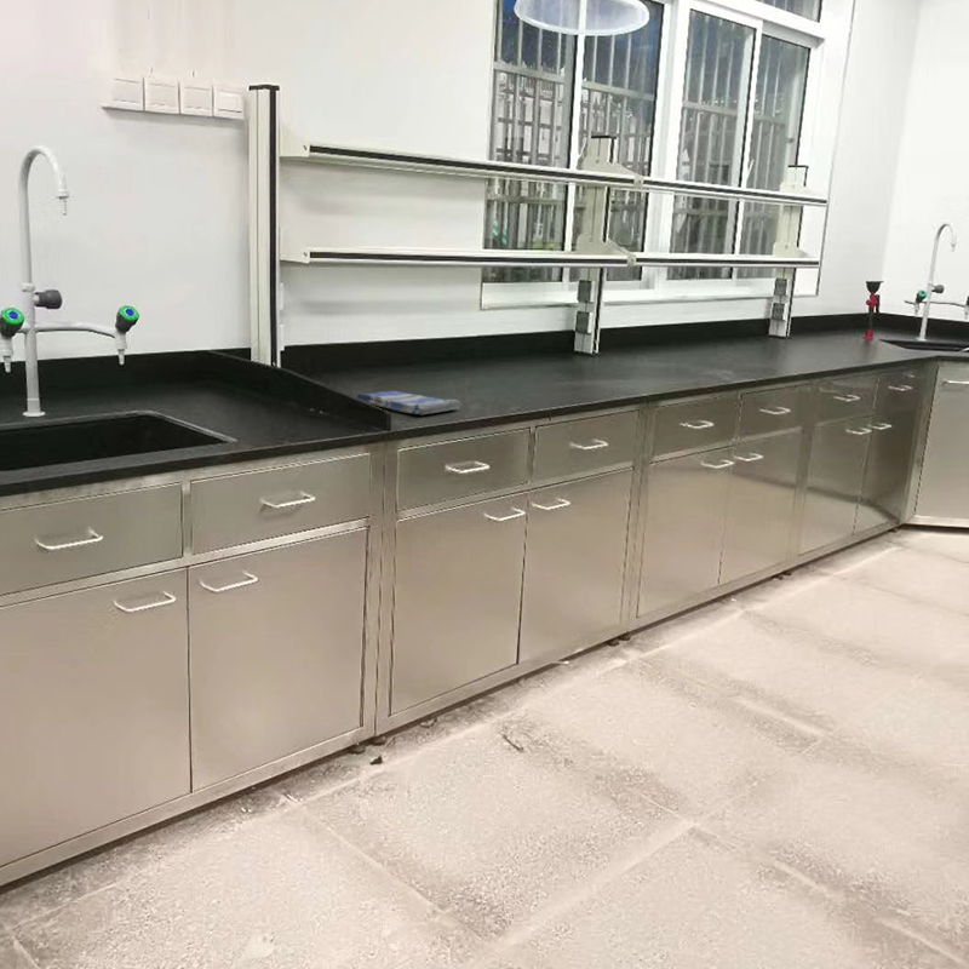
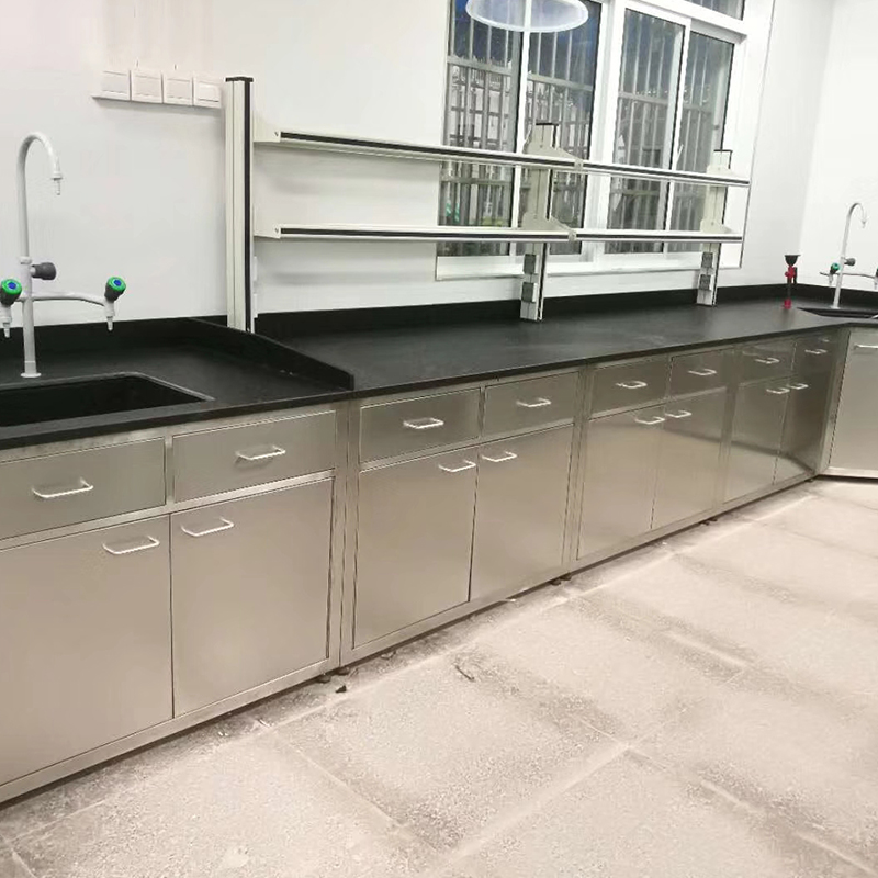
- dish towel (408, 400)
